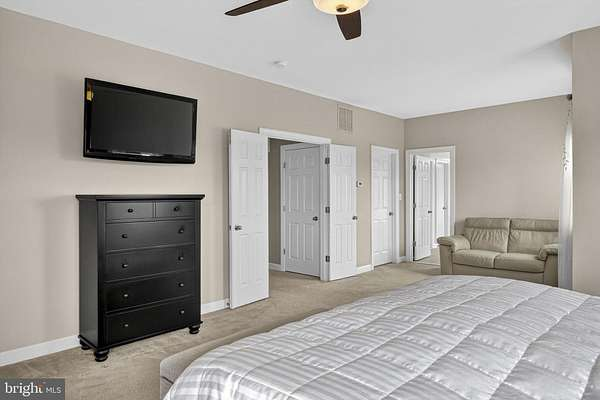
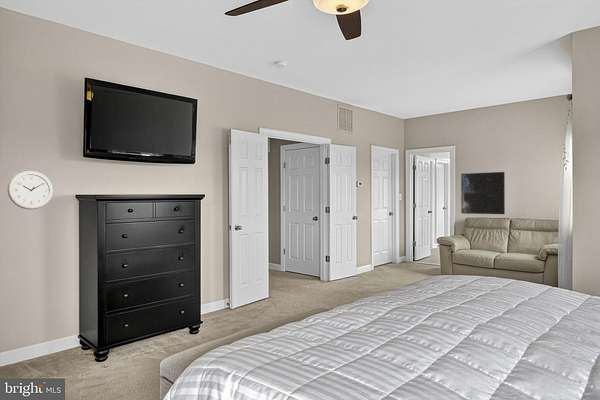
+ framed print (482, 193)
+ wall clock (31, 190)
